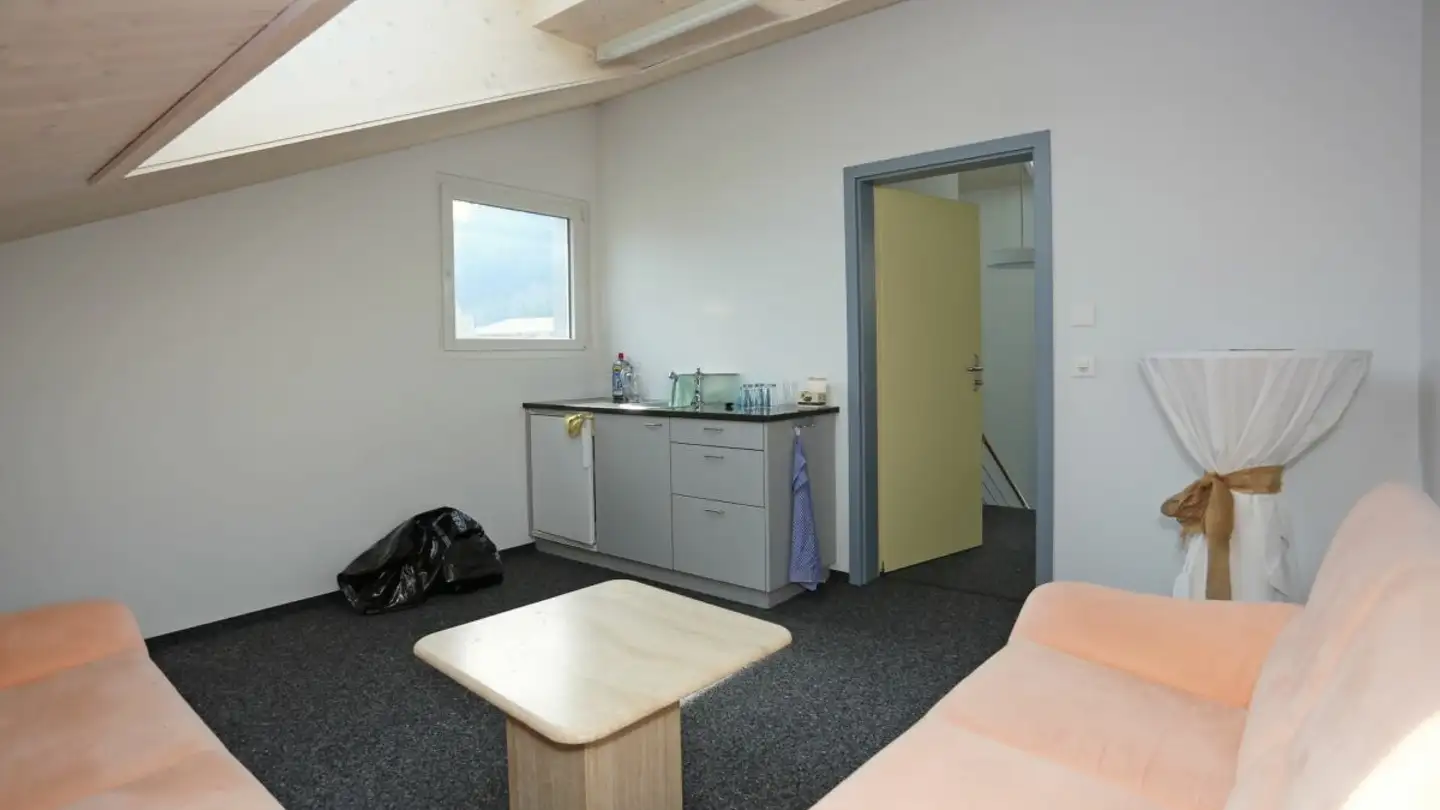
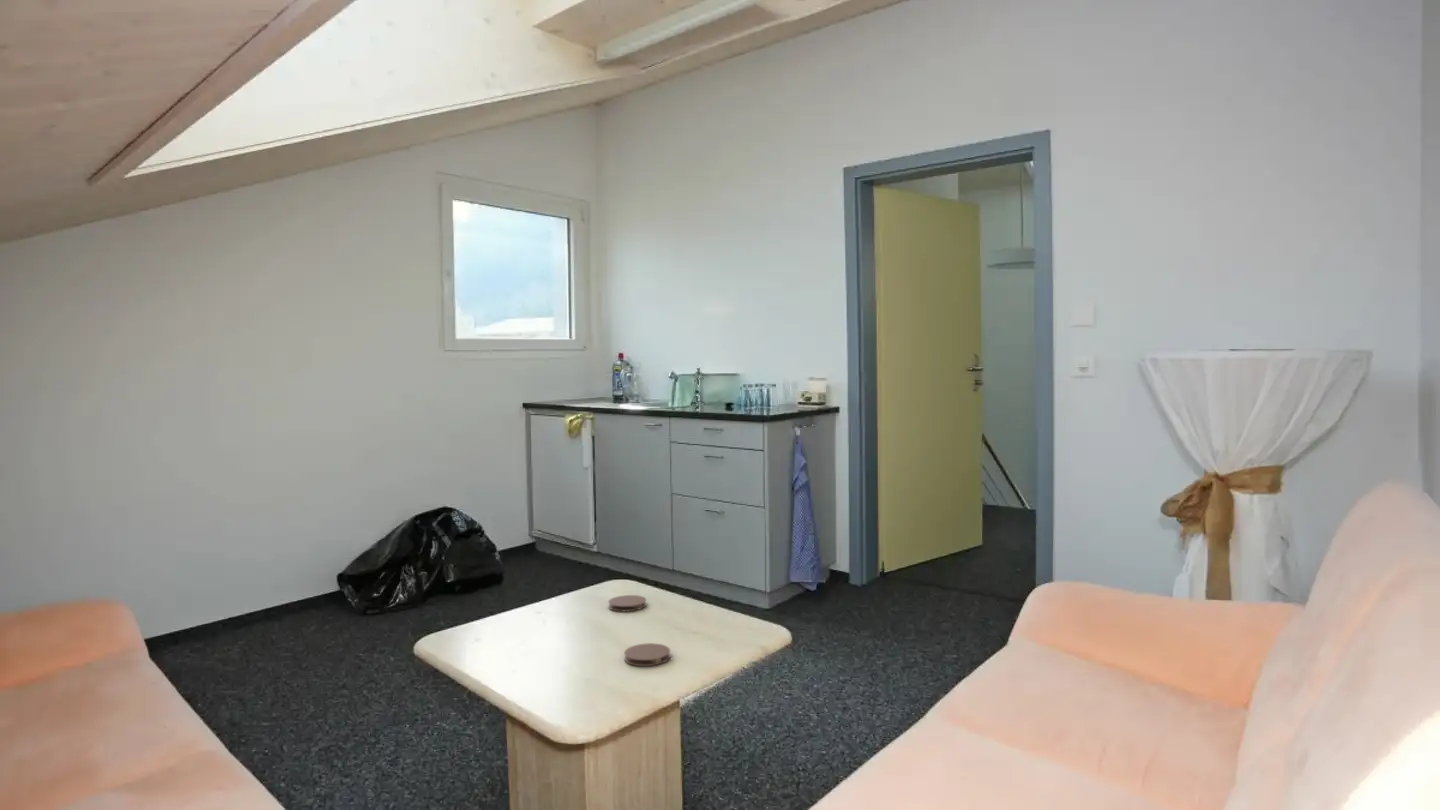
+ coaster (647, 654)
+ coaster (627, 603)
